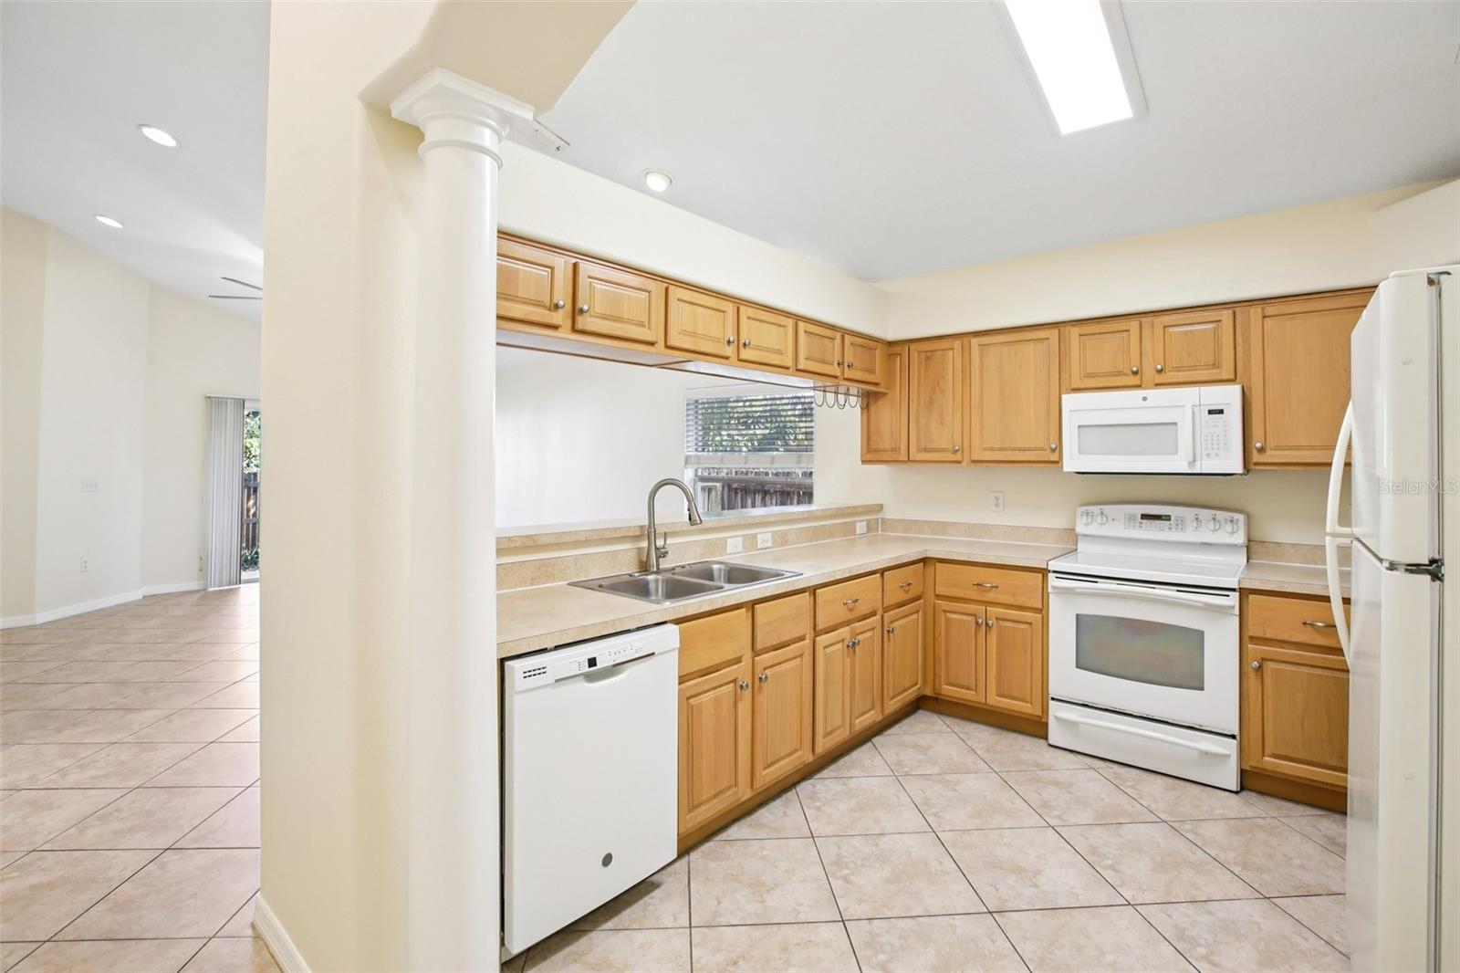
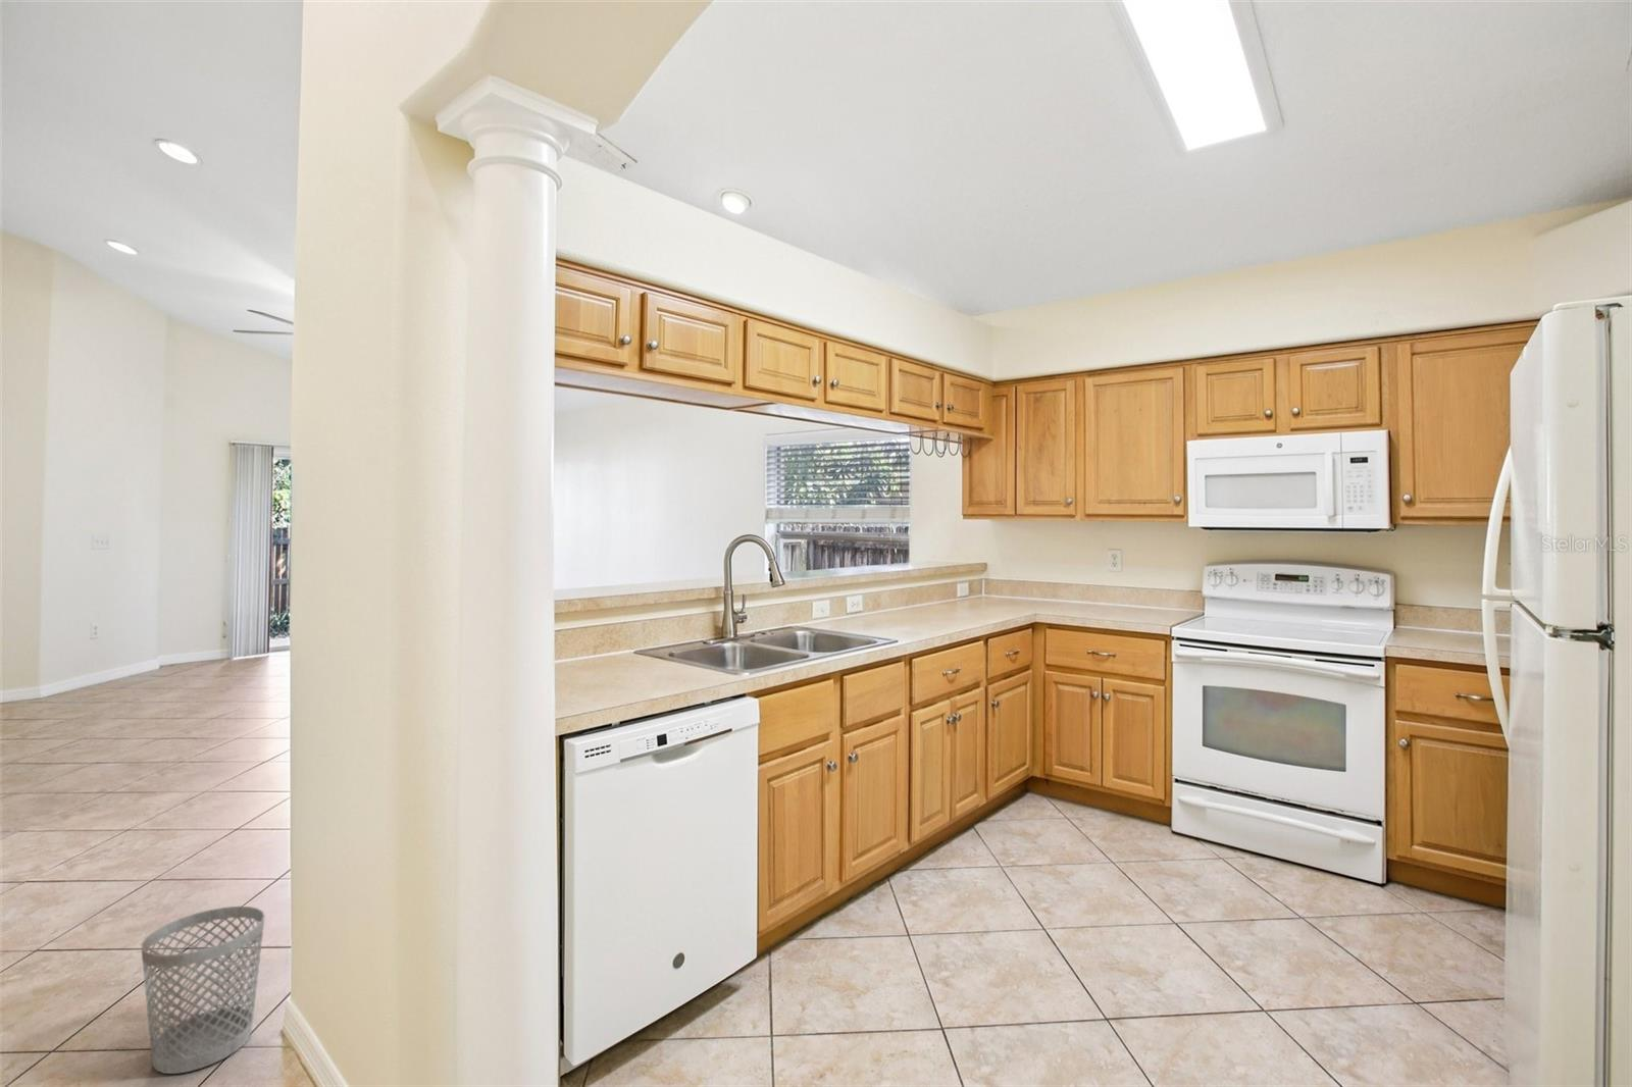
+ wastebasket (204, 988)
